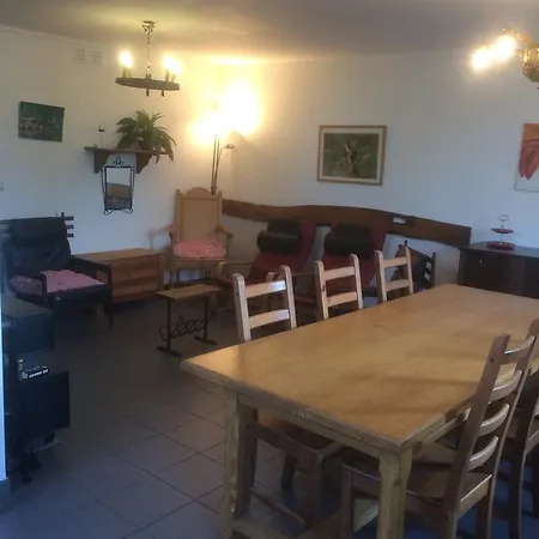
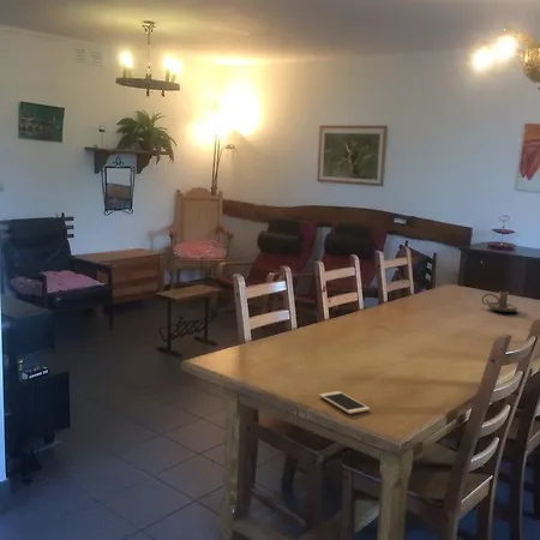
+ cell phone (343, 402)
+ candle holder (499, 300)
